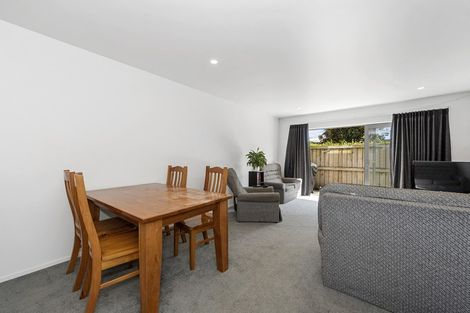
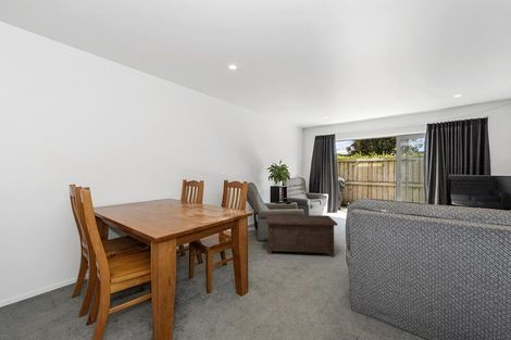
+ cabinet (299, 234)
